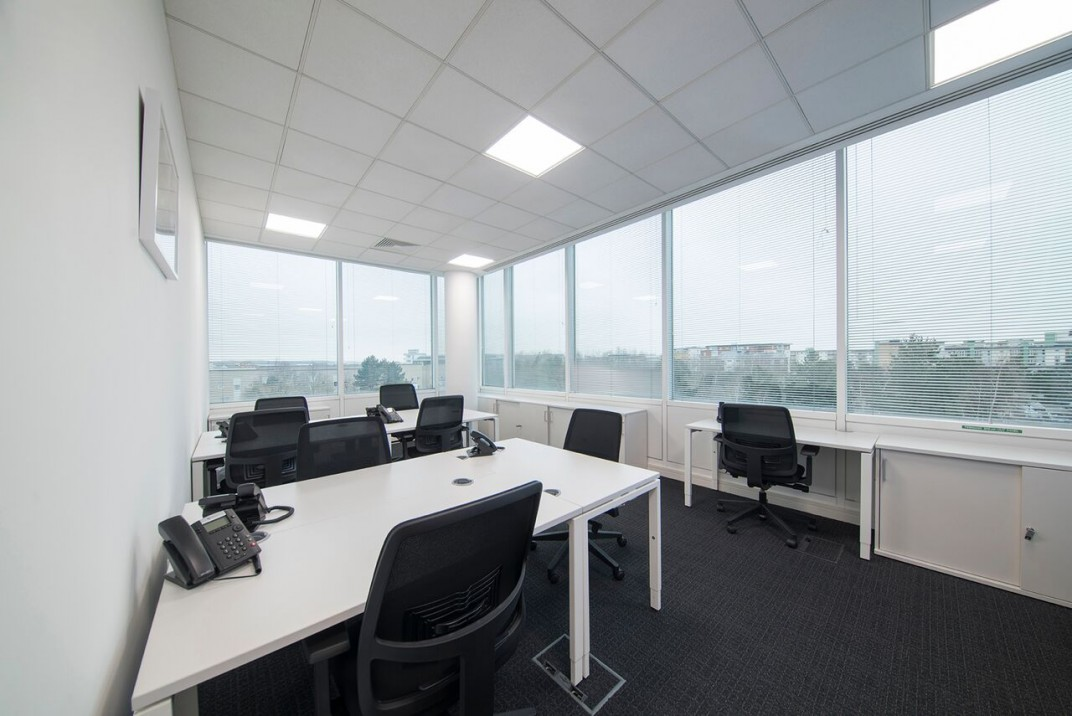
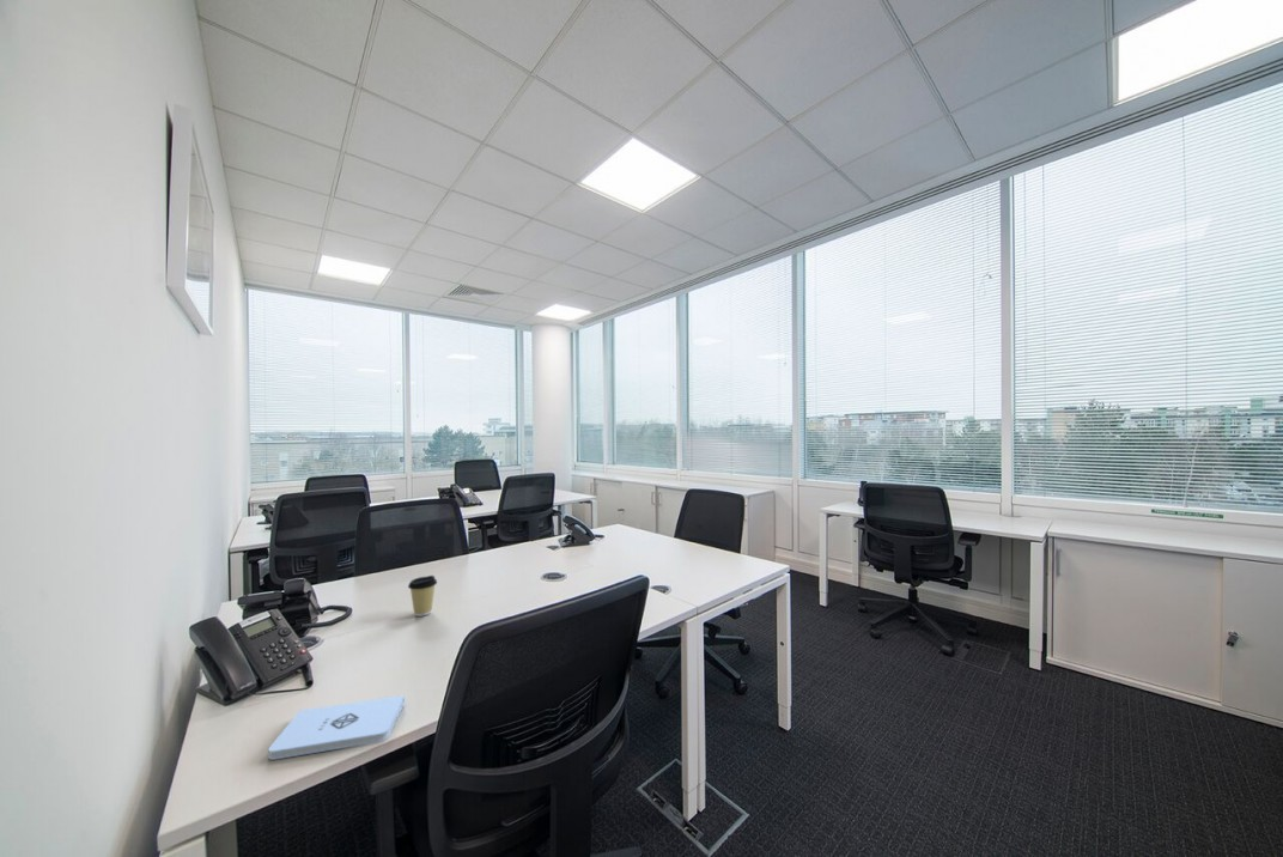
+ coffee cup (422, 595)
+ notepad (341, 724)
